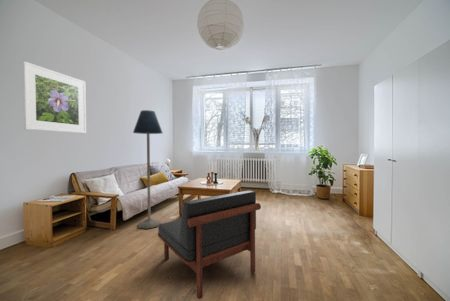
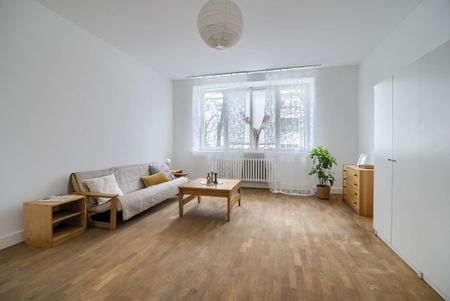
- armchair (206, 227)
- floor lamp (148, 168)
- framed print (58, 102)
